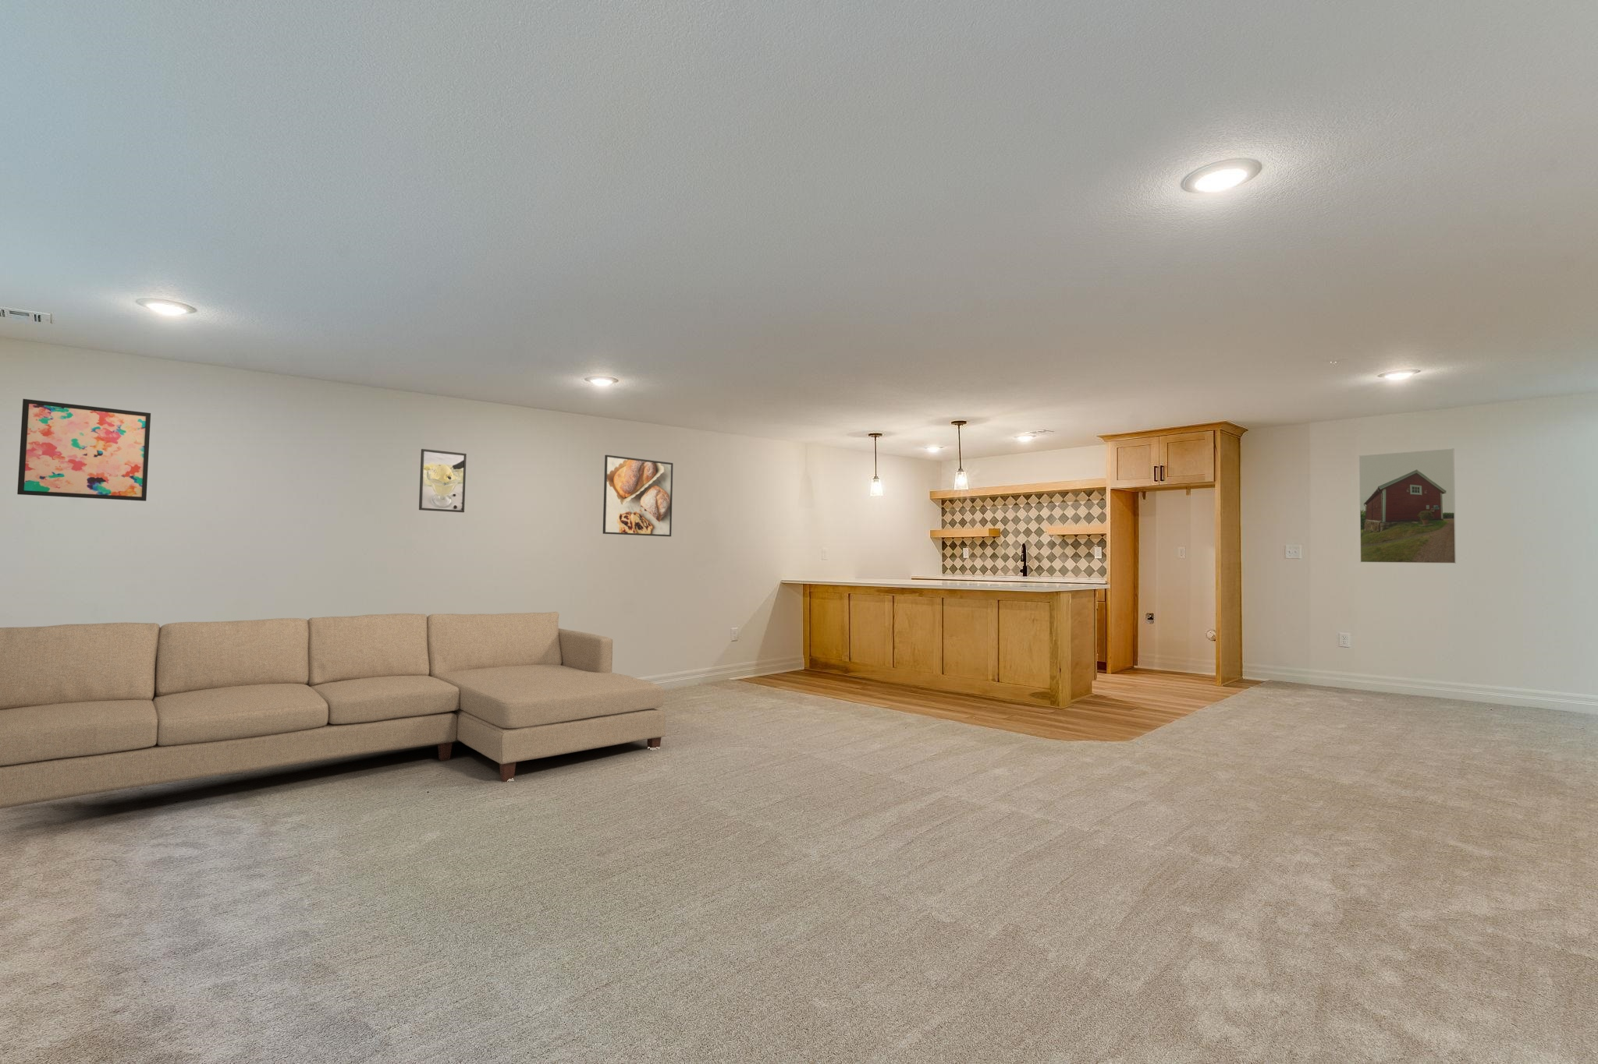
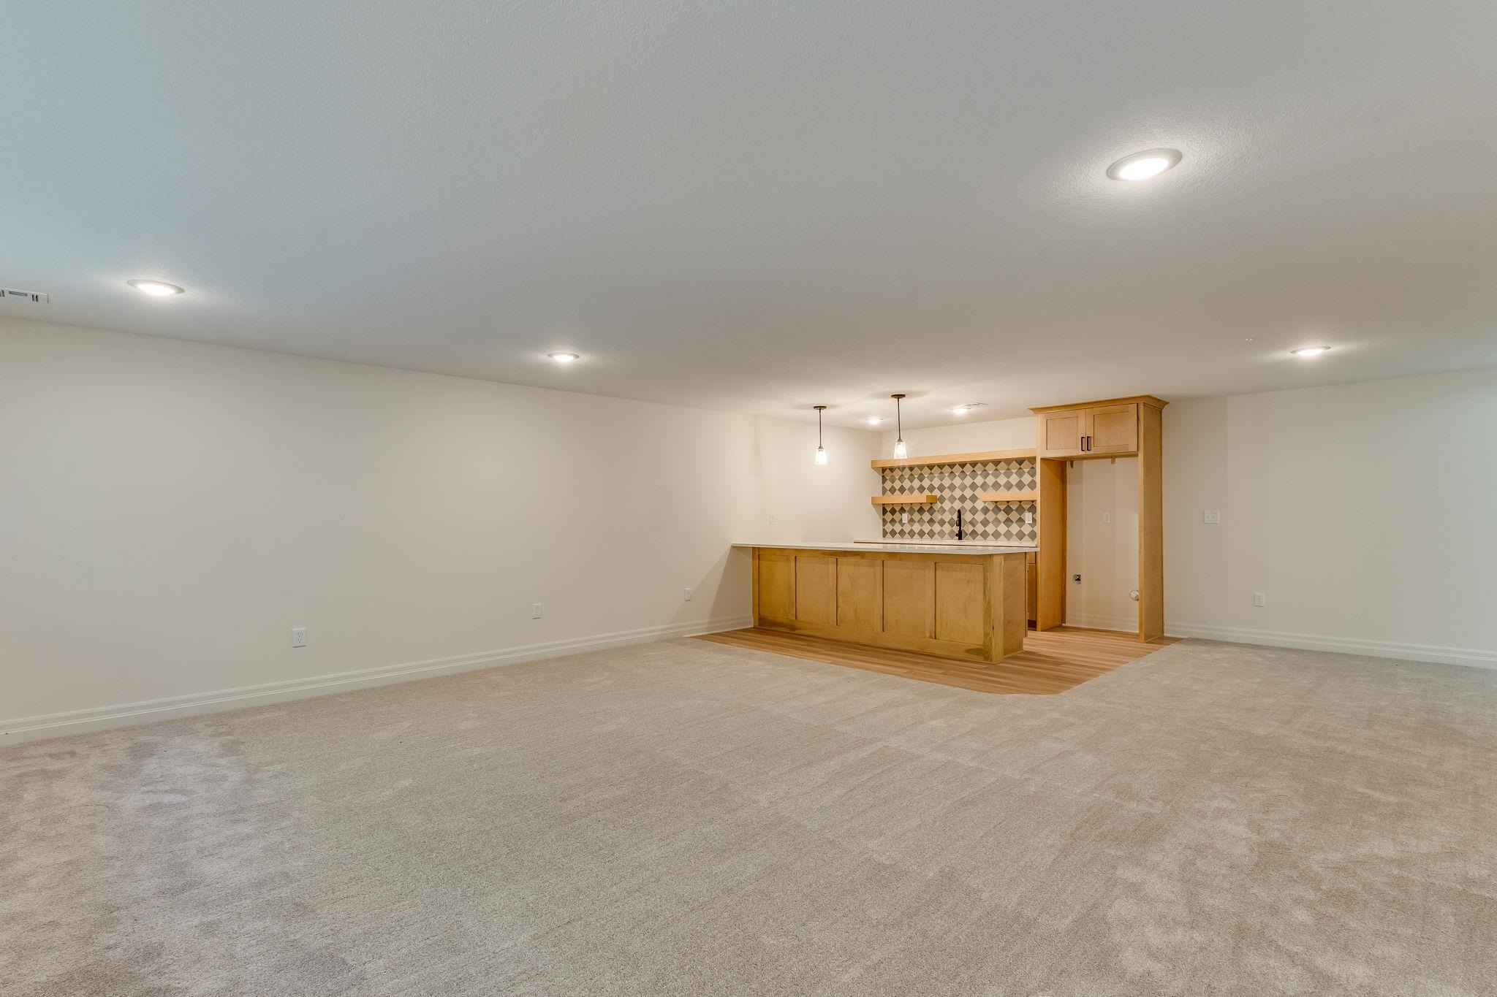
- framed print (1406, 507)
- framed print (442, 481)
- wall art (87, 451)
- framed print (639, 496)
- sofa (346, 698)
